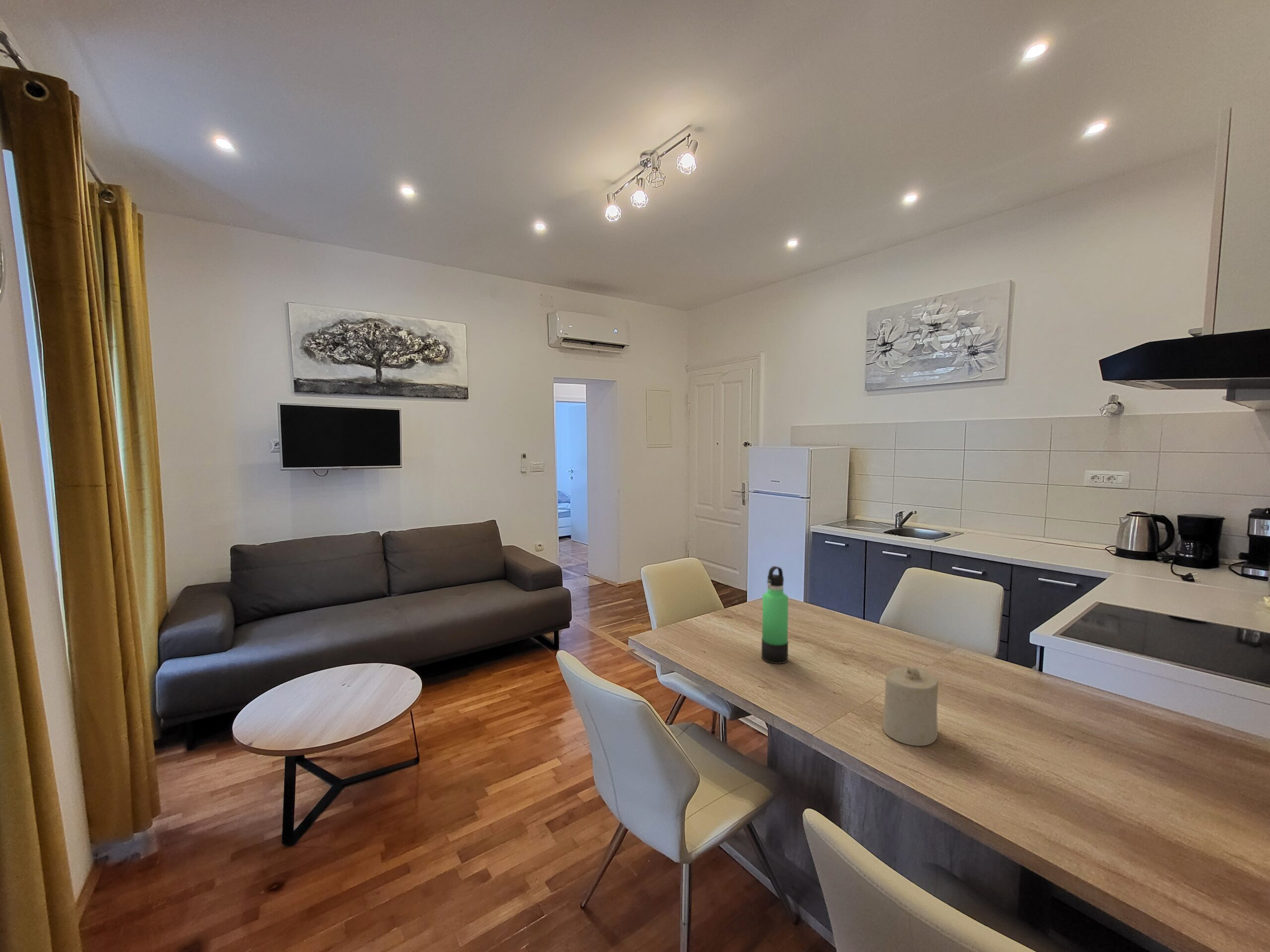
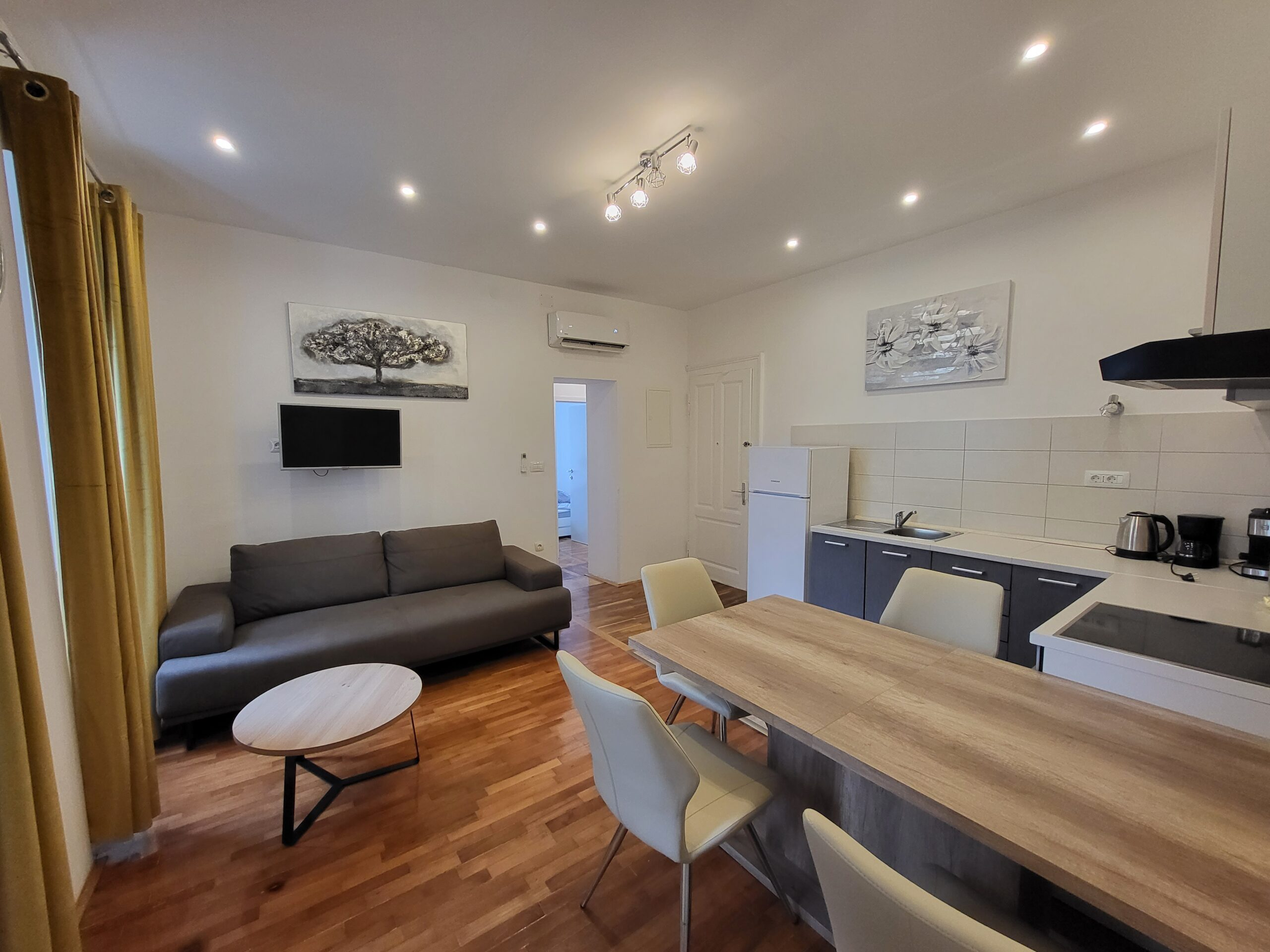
- candle (911, 699)
- thermos bottle (775, 612)
